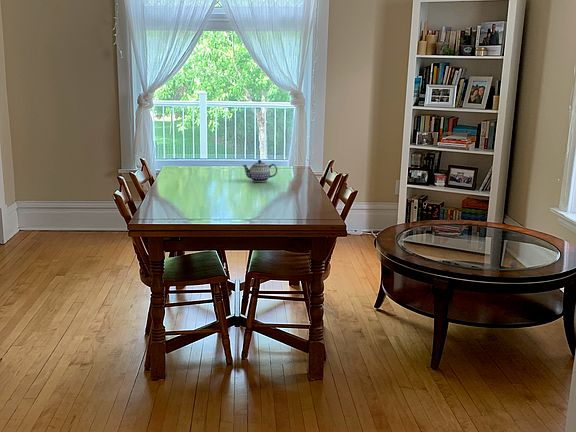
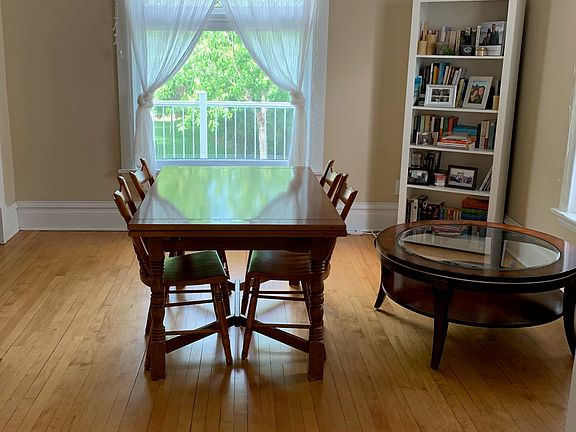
- teapot (259, 170)
